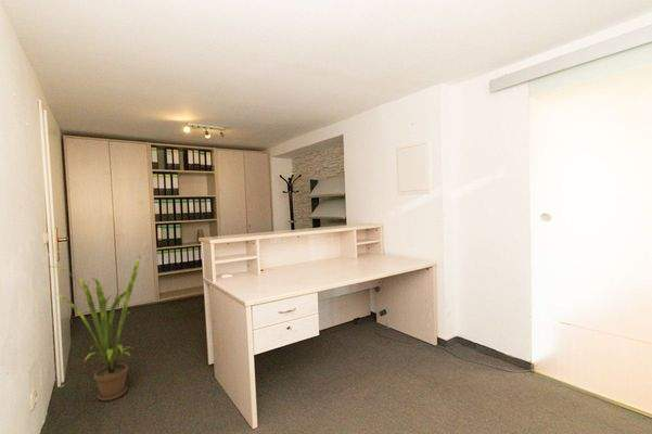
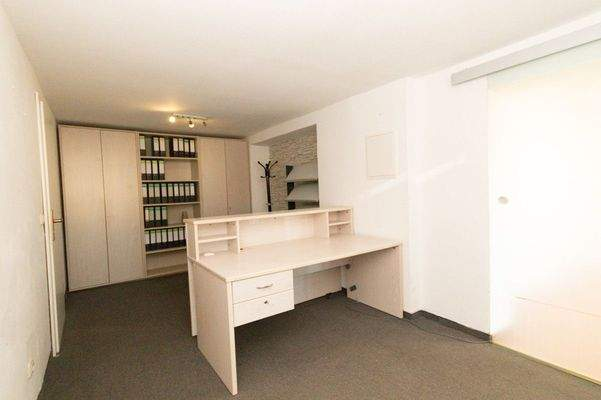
- house plant (100, 330)
